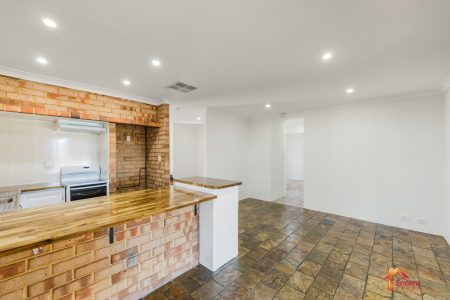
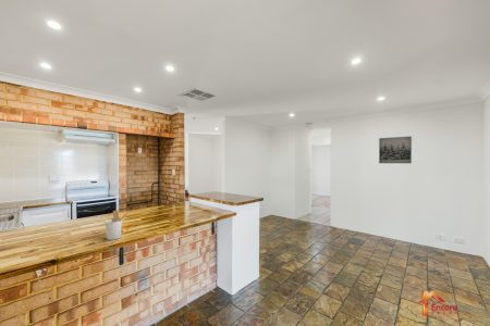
+ utensil holder (118, 224)
+ wall art (394, 150)
